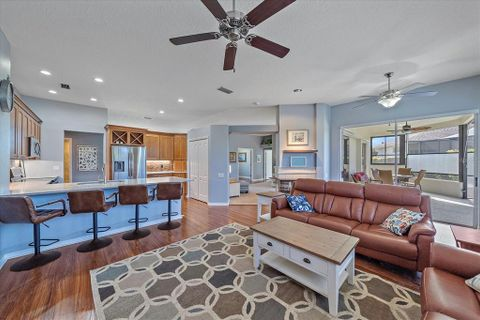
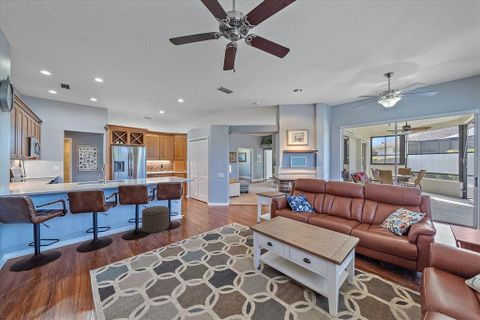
+ ottoman (155, 218)
